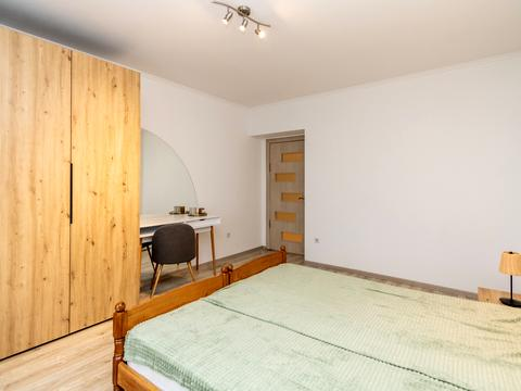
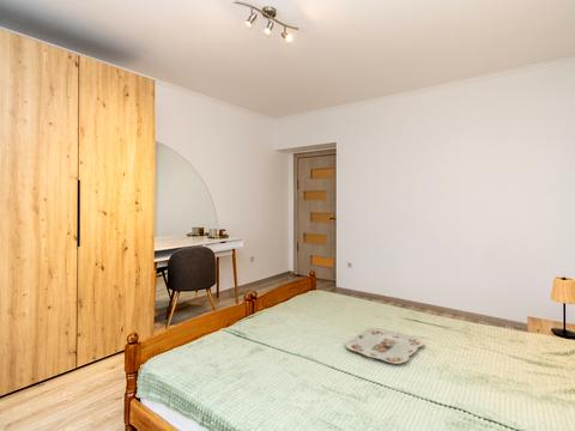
+ serving tray (385, 344)
